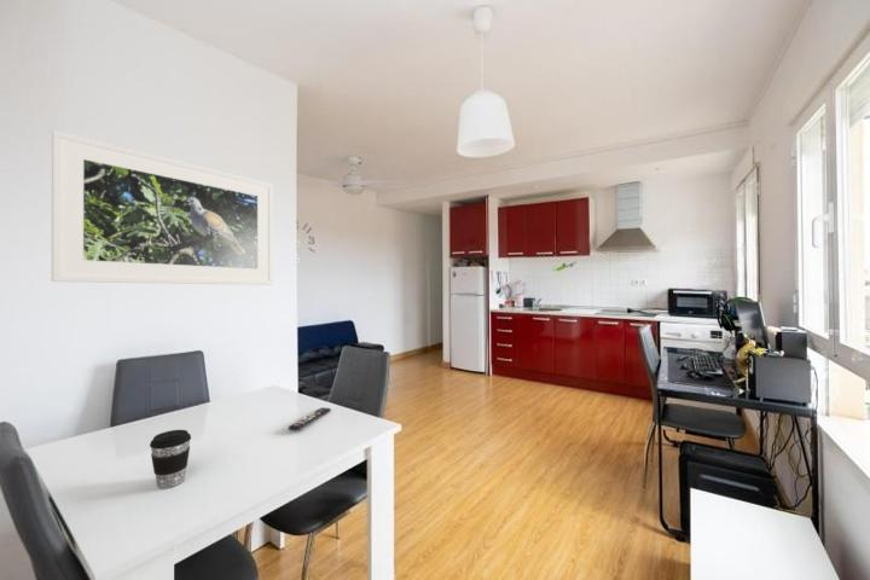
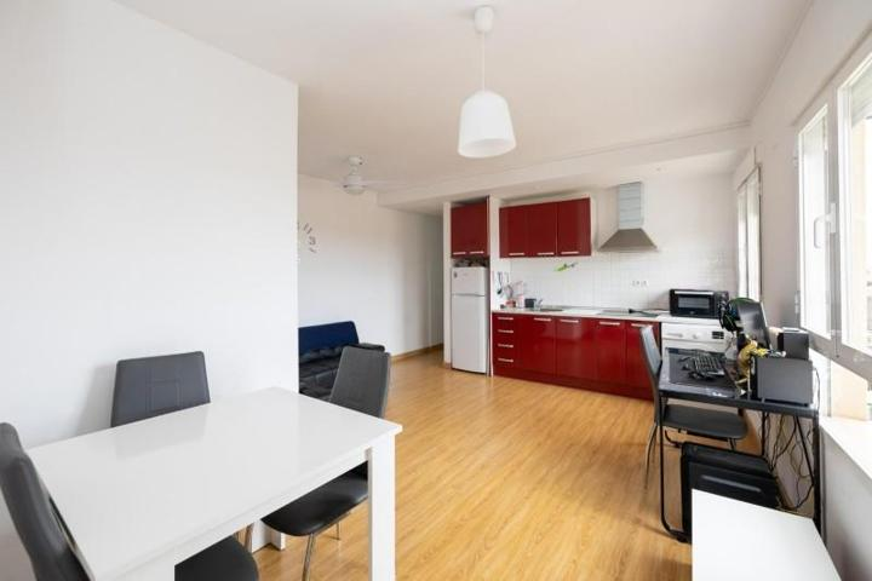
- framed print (184, 222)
- remote control (311, 418)
- coffee cup (170, 458)
